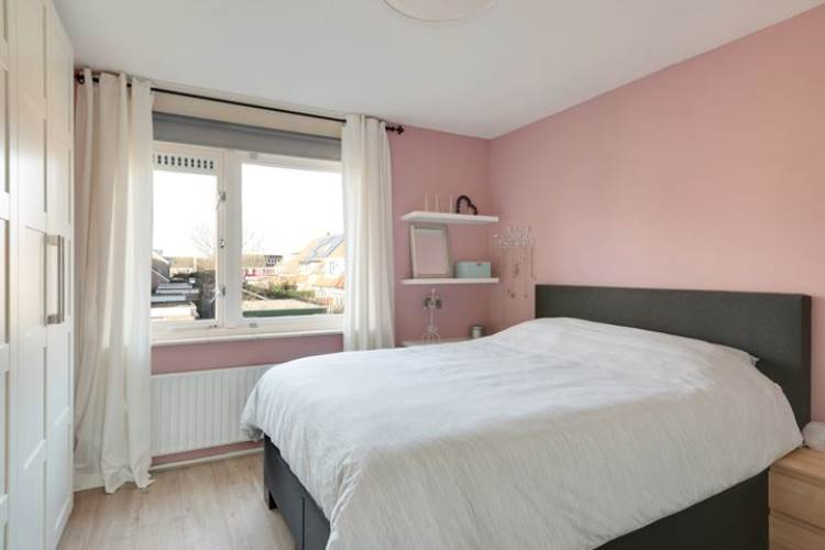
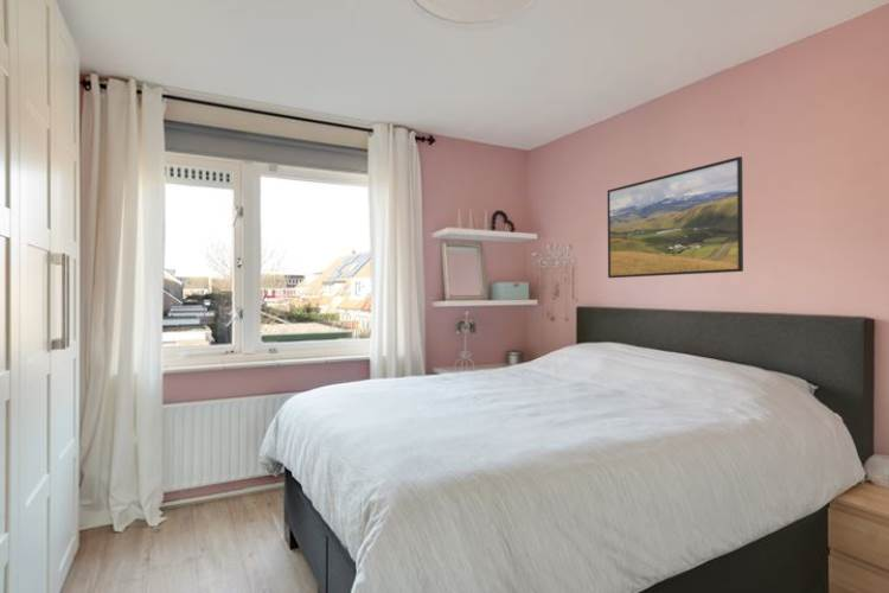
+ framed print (666, 225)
